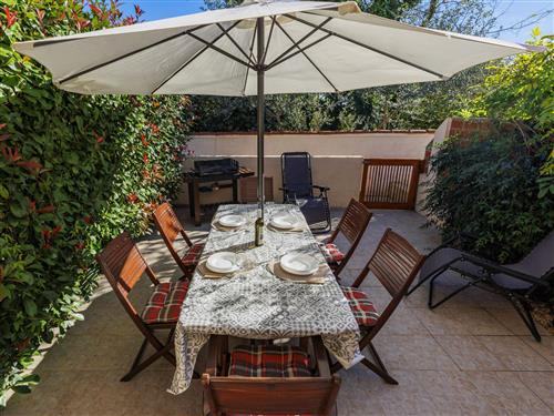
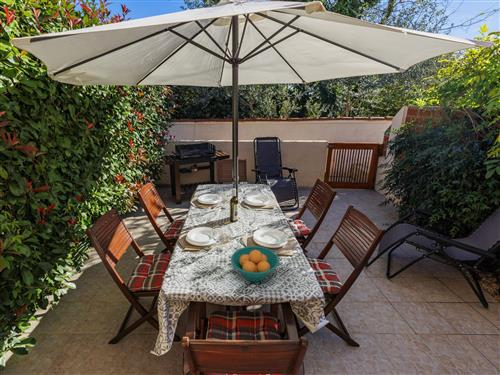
+ fruit bowl (254, 263)
